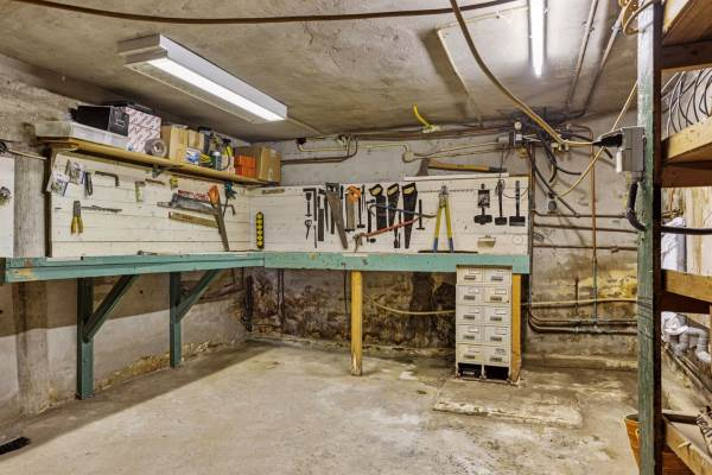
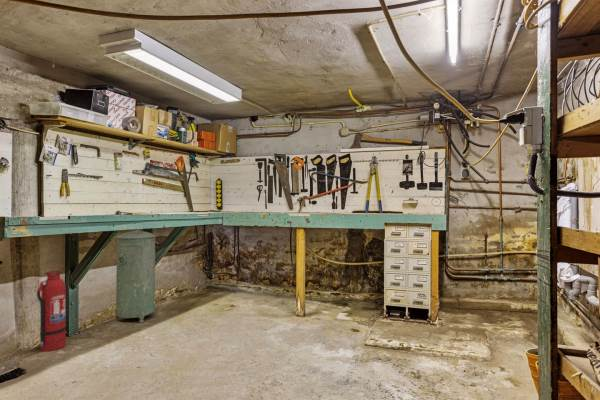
+ trash can (136, 273)
+ fire extinguisher (50, 310)
